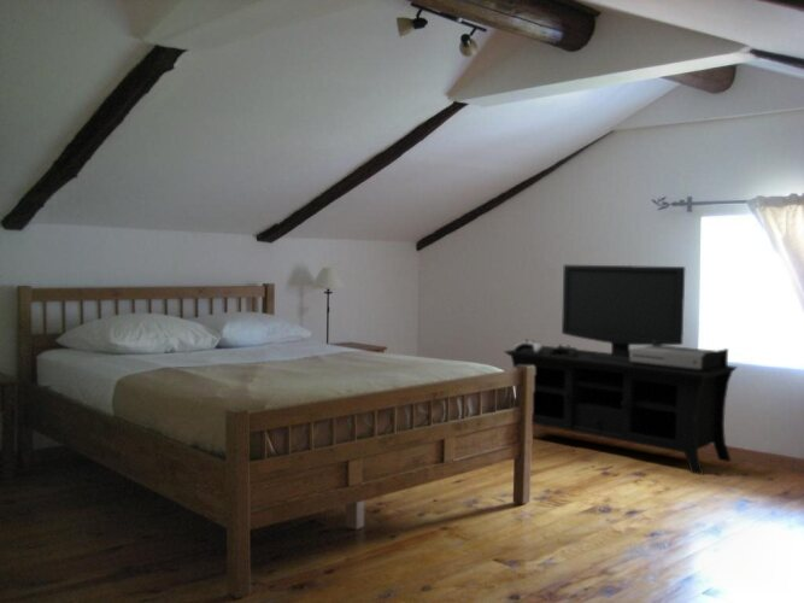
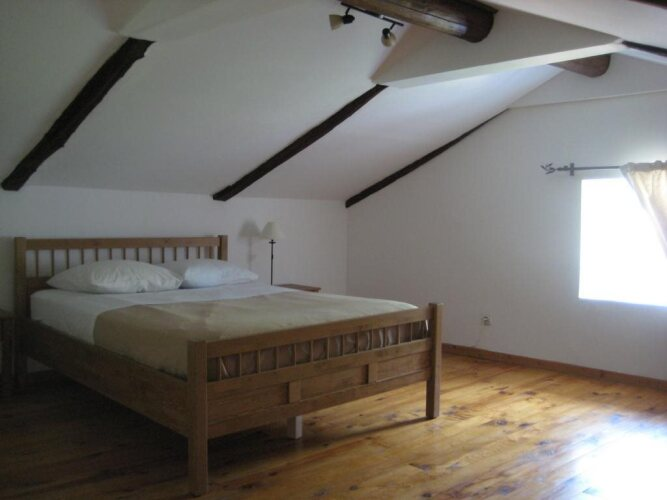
- media console (612, 357)
